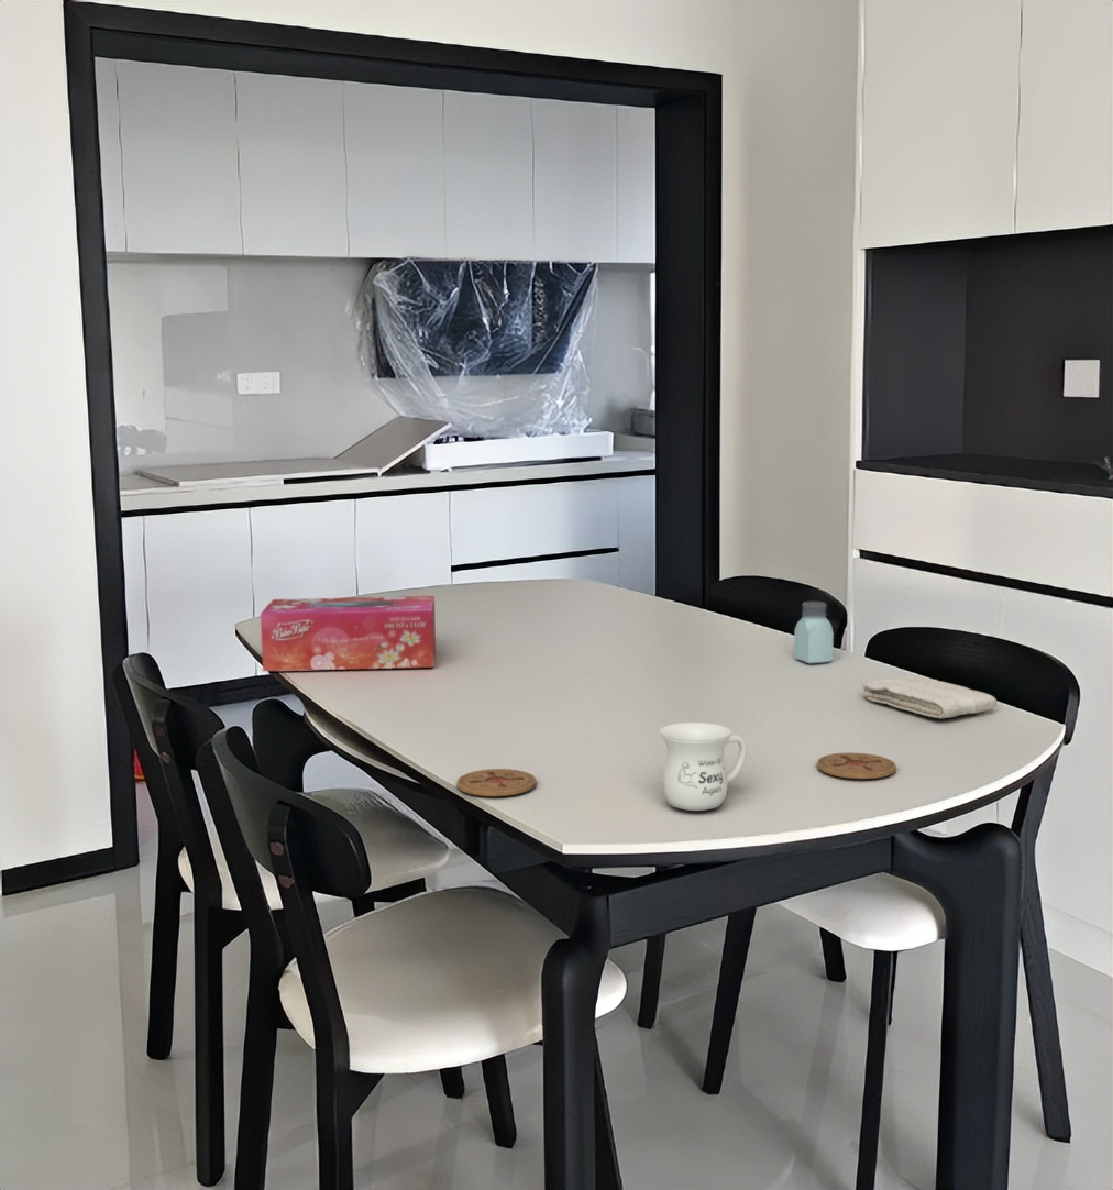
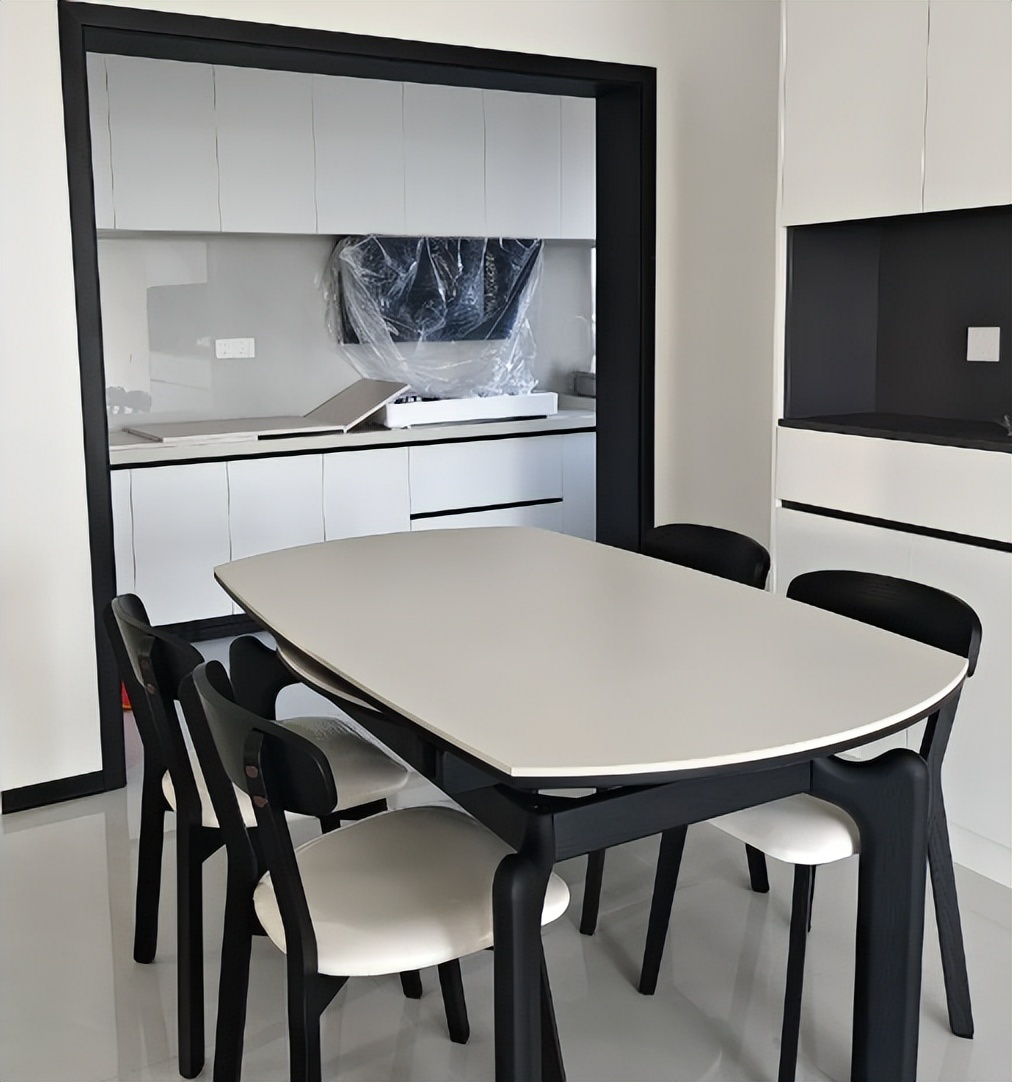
- coaster (856, 764)
- saltshaker (813, 631)
- mug (706, 765)
- tissue box (351, 632)
- coaster (496, 782)
- washcloth (926, 694)
